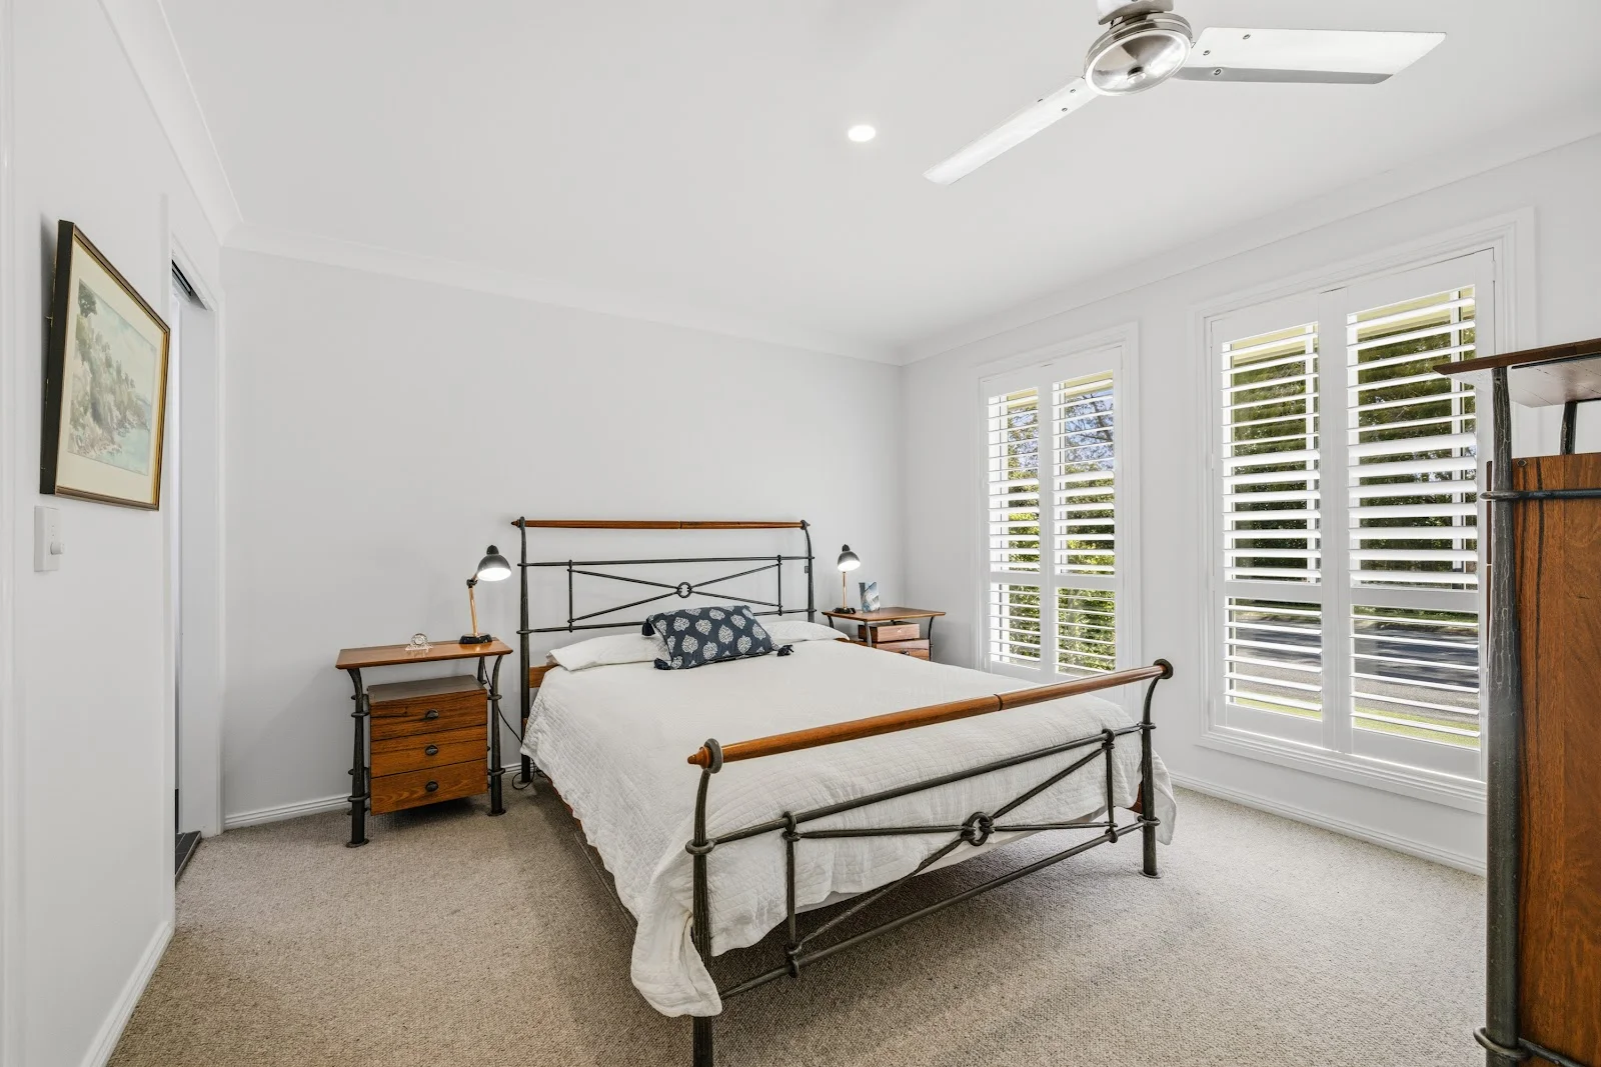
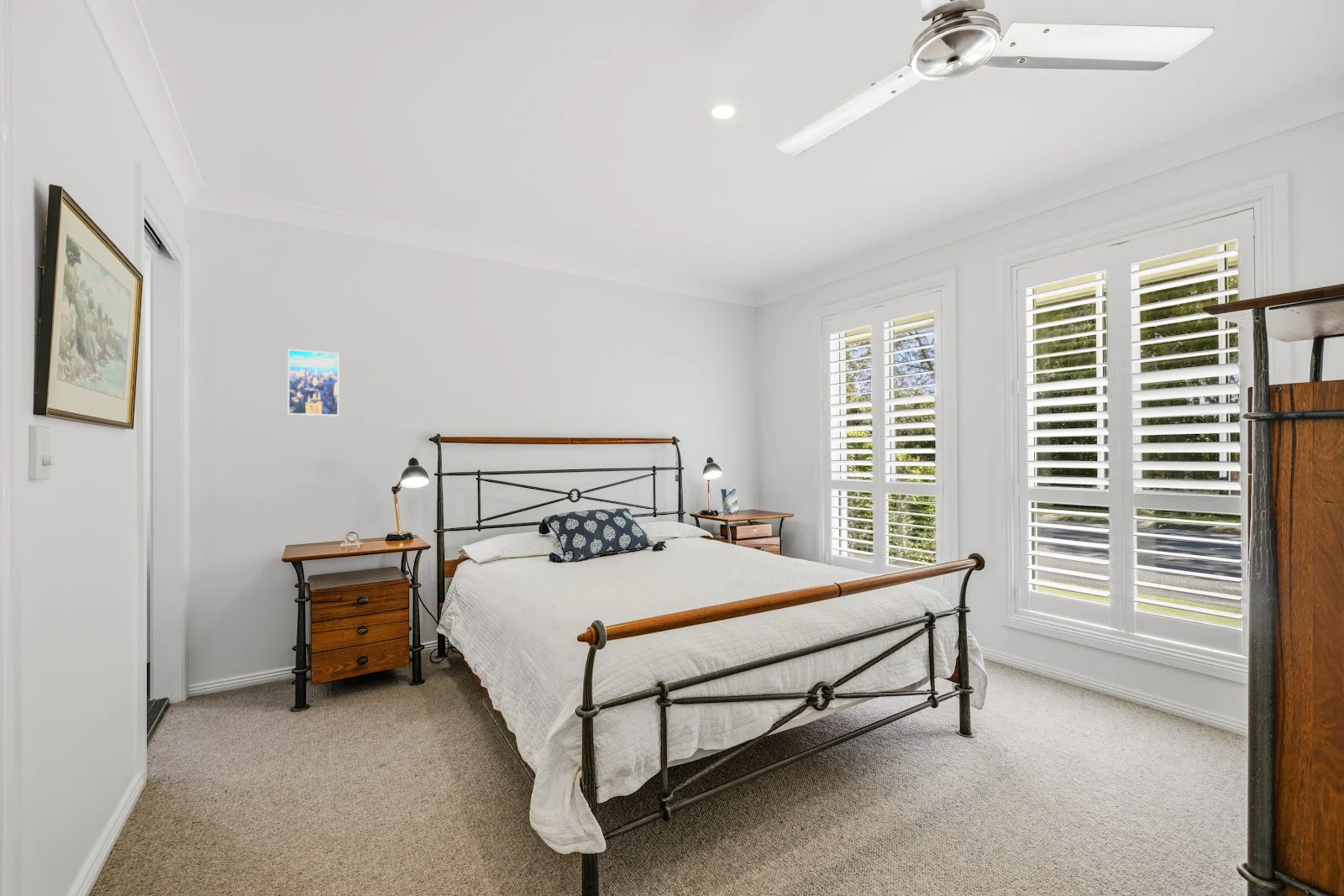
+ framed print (313, 383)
